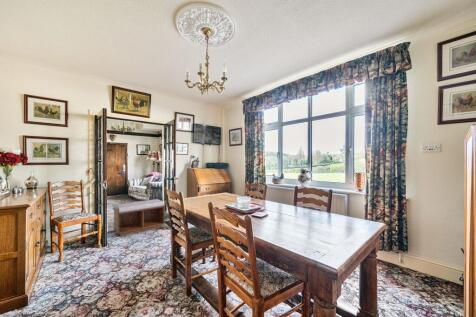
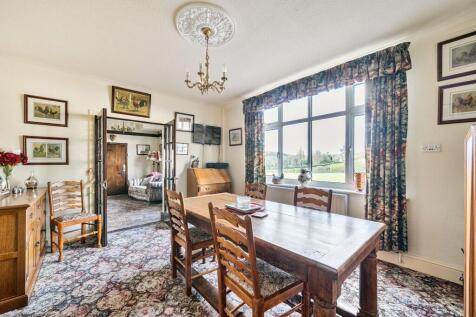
- bench (140, 215)
